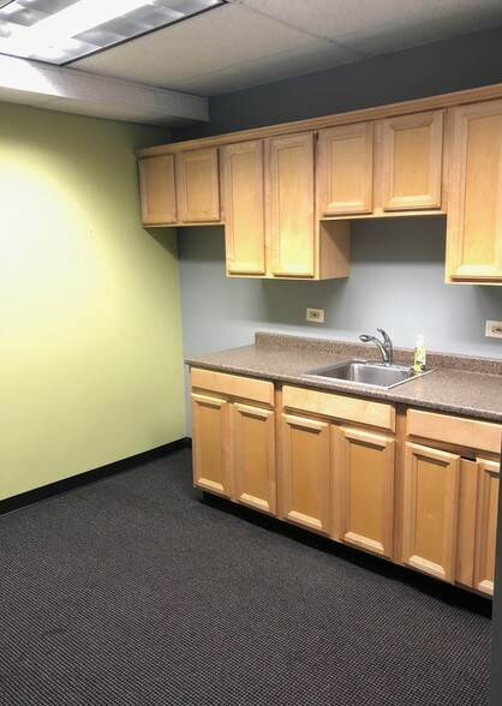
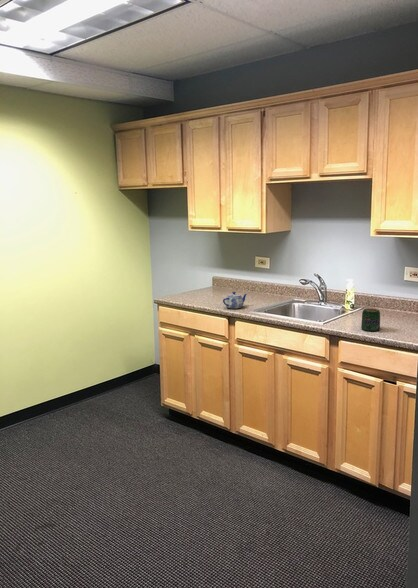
+ teapot (235, 299)
+ jar (370, 319)
